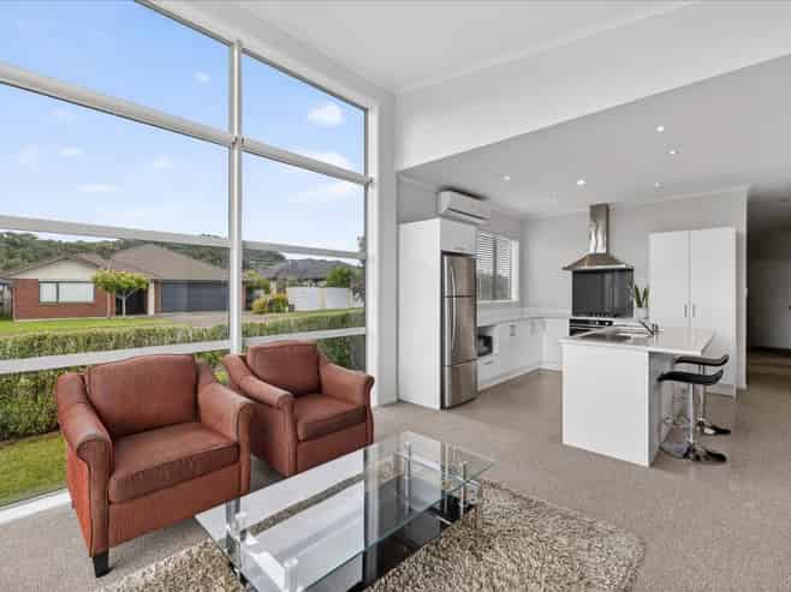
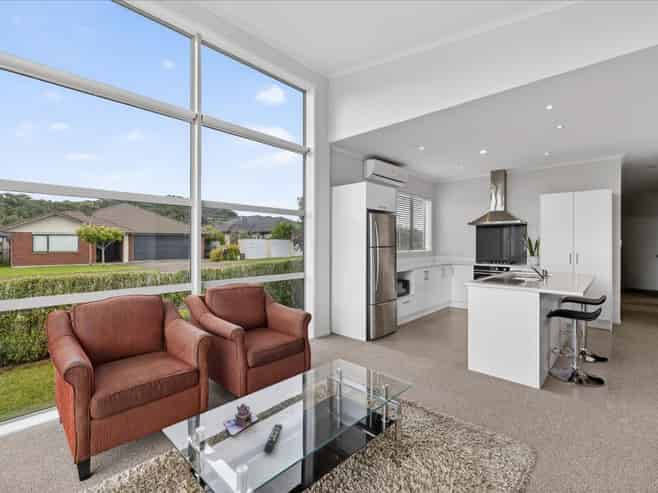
+ teapot (242, 413)
+ remote control (273, 437)
